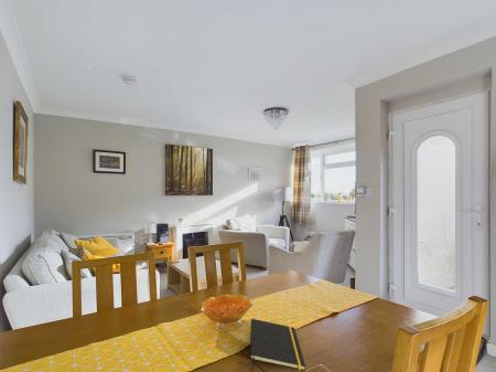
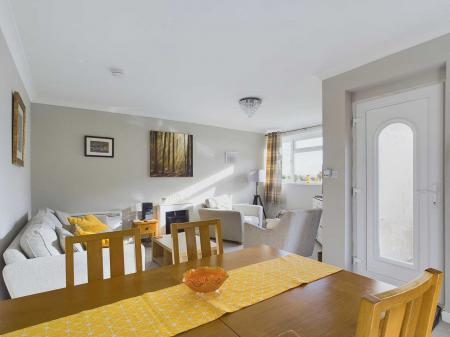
- notepad (274, 341)
